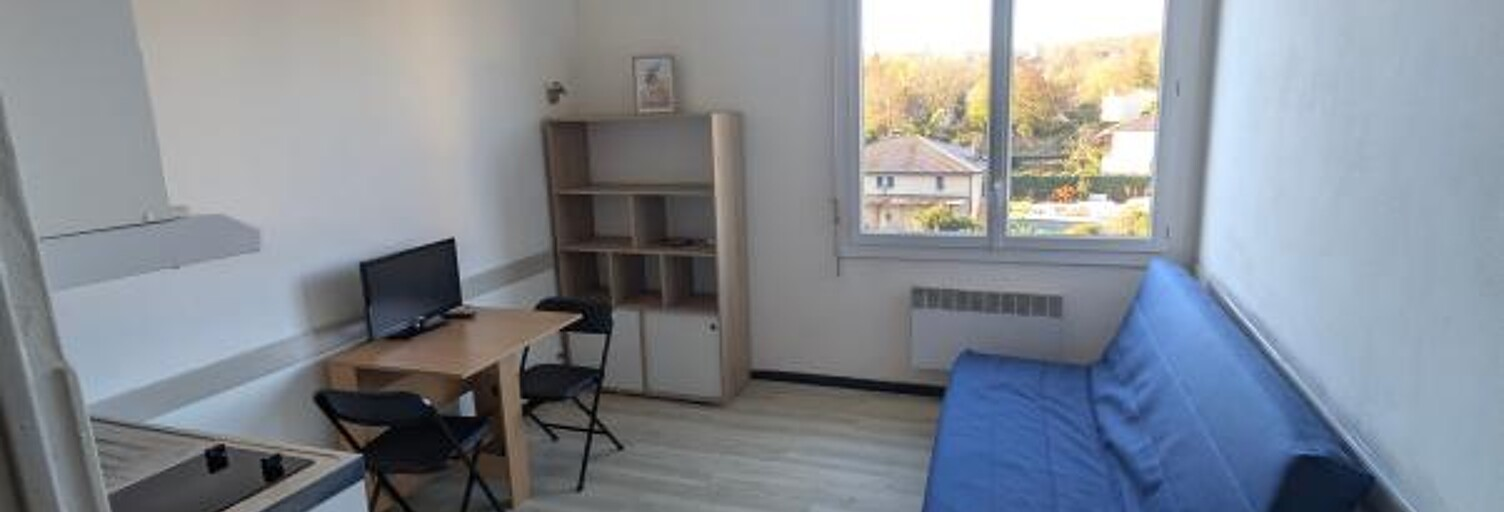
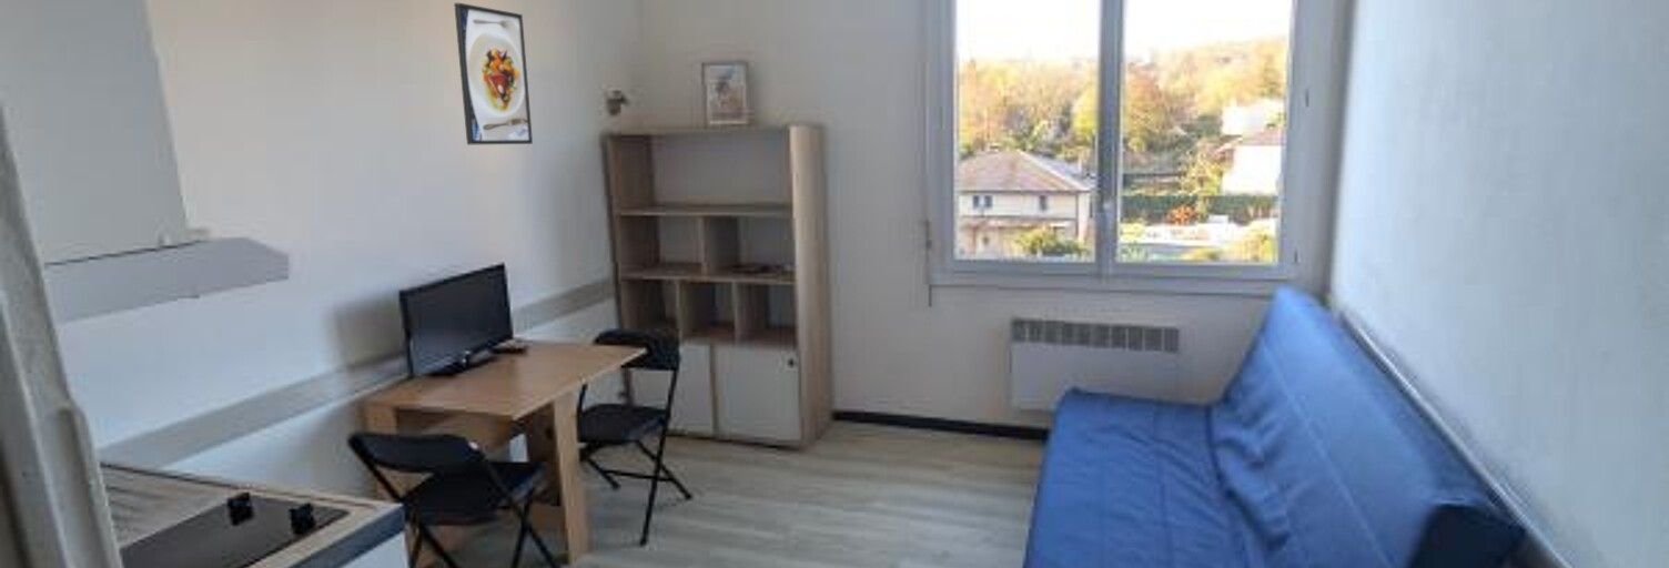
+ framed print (495, 77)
